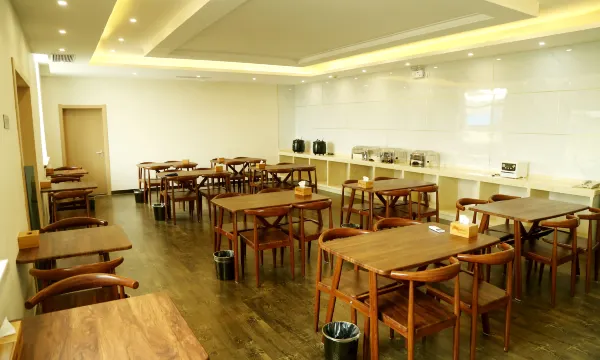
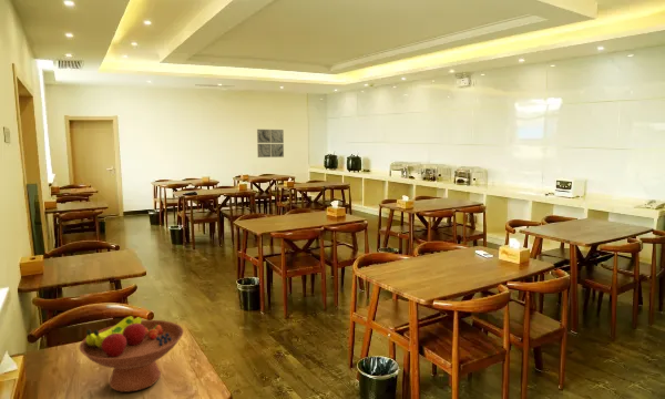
+ wall art (270, 142)
+ fruit bowl (134, 350)
